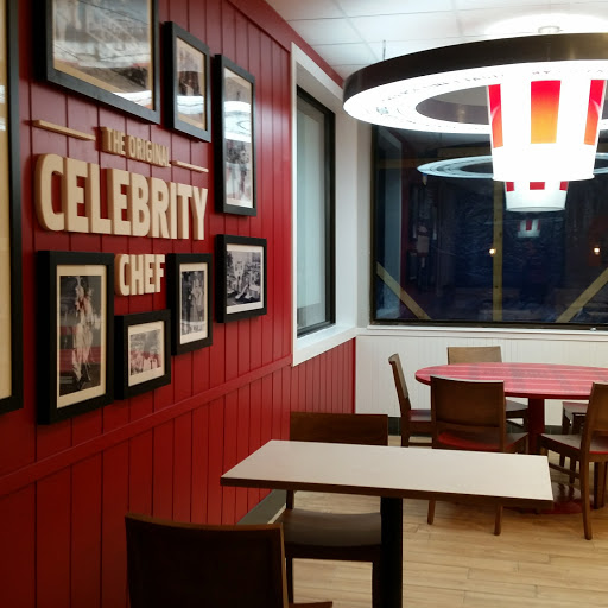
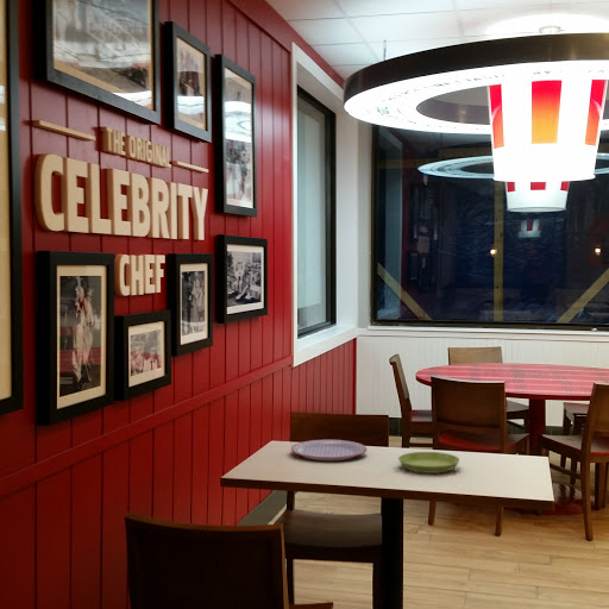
+ plate (328, 451)
+ saucer (428, 463)
